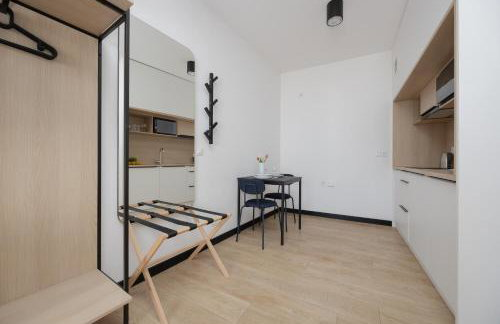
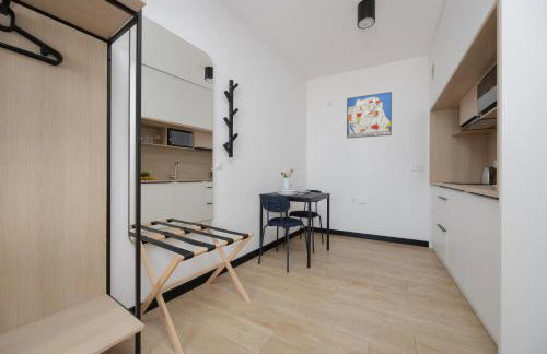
+ wall art (368, 116)
